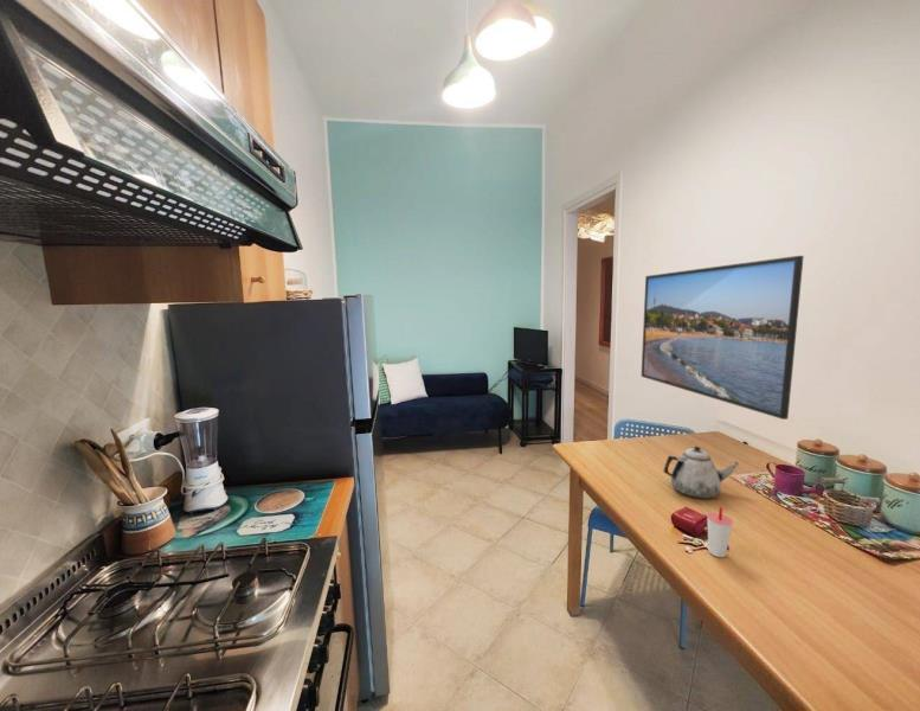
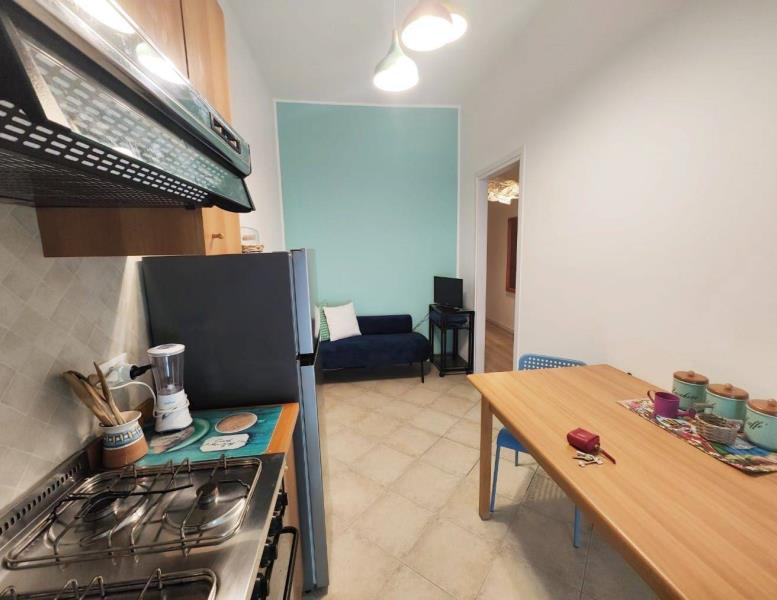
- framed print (701, 332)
- cup (719, 530)
- teapot (700, 468)
